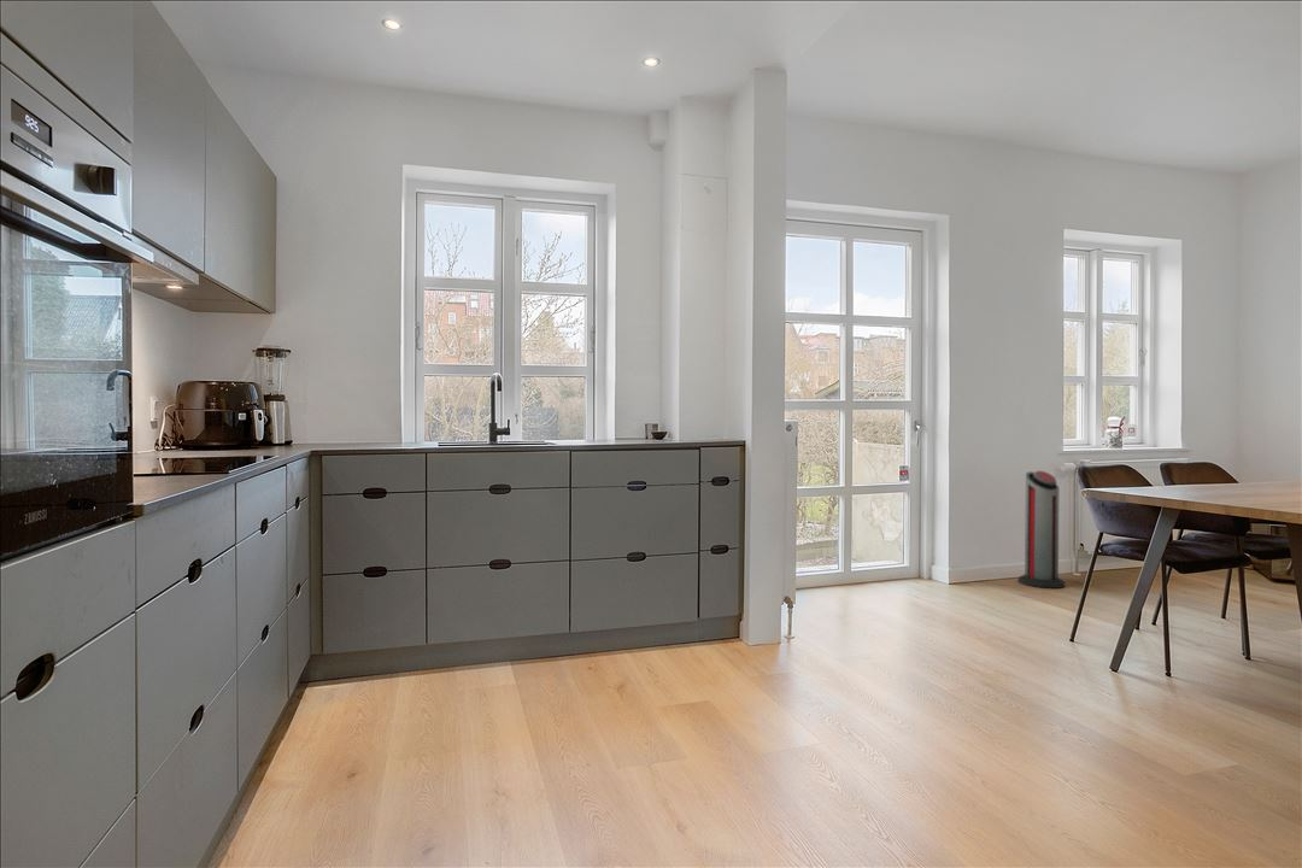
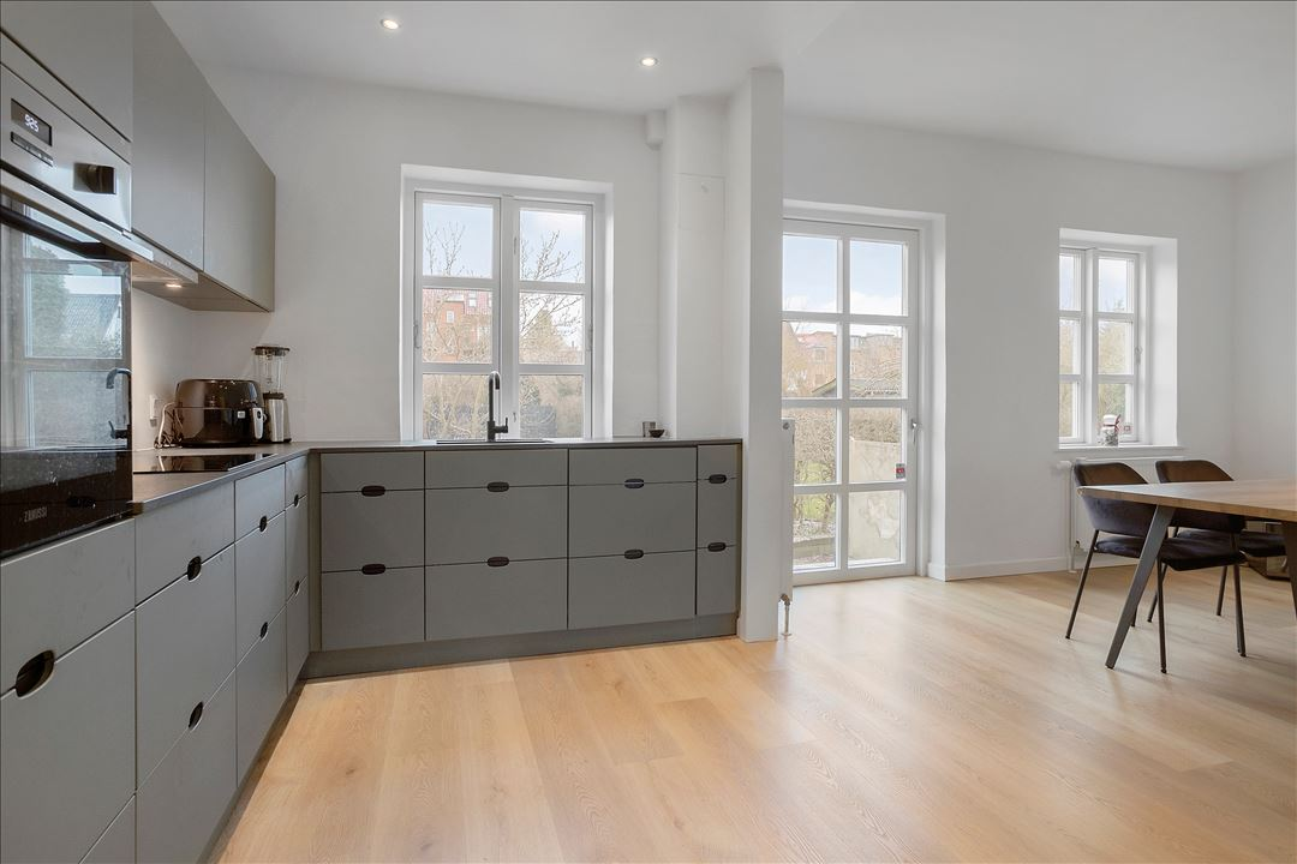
- air purifier (1042, 527)
